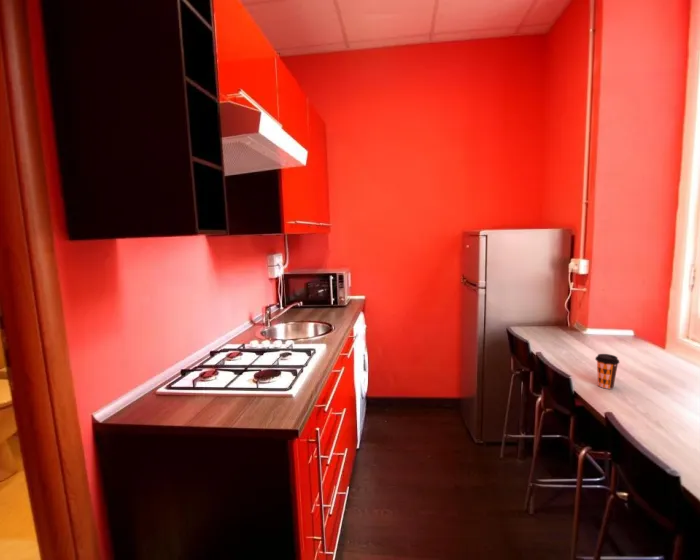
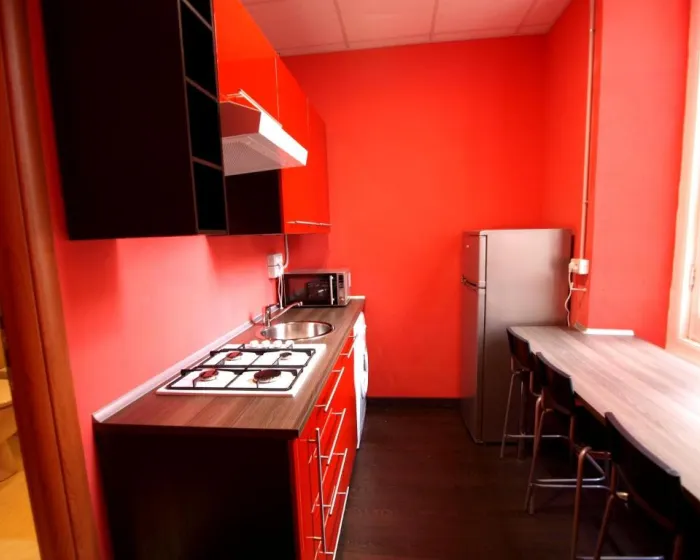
- coffee cup (606, 371)
